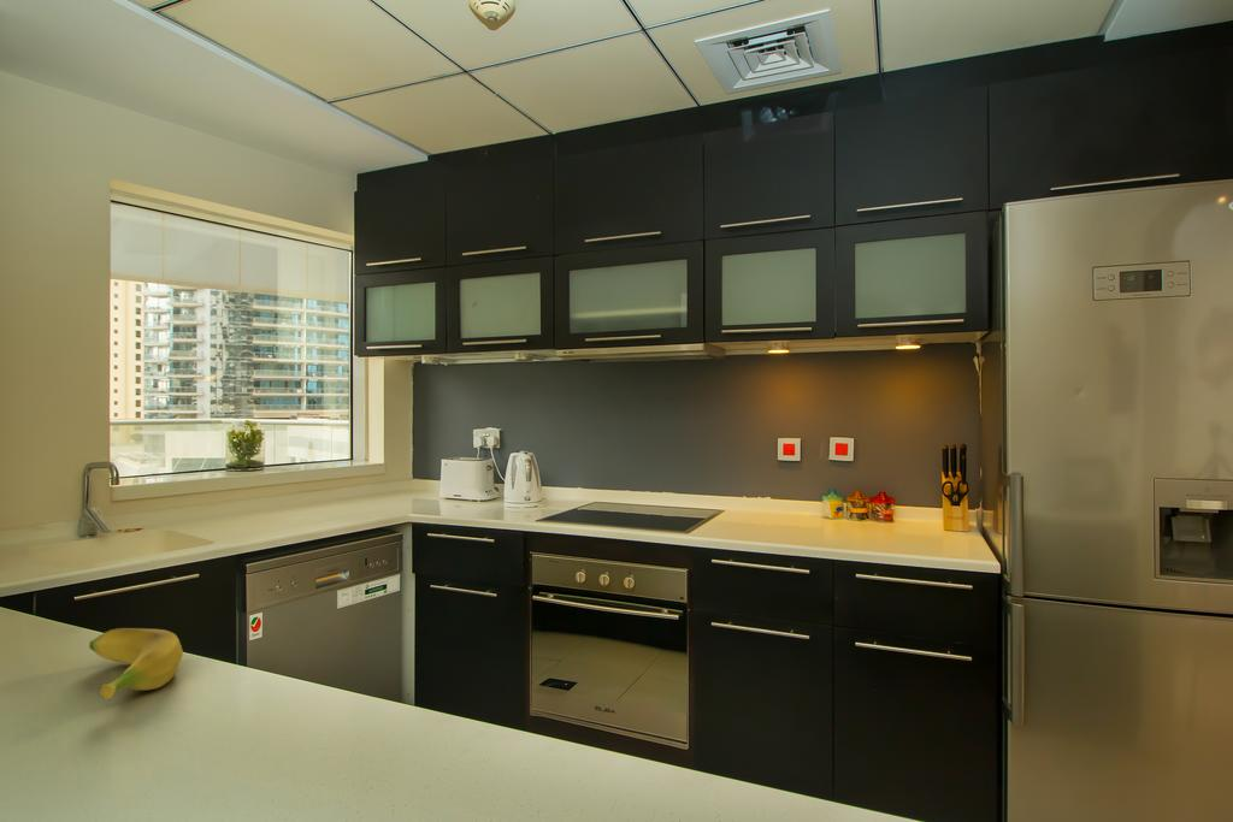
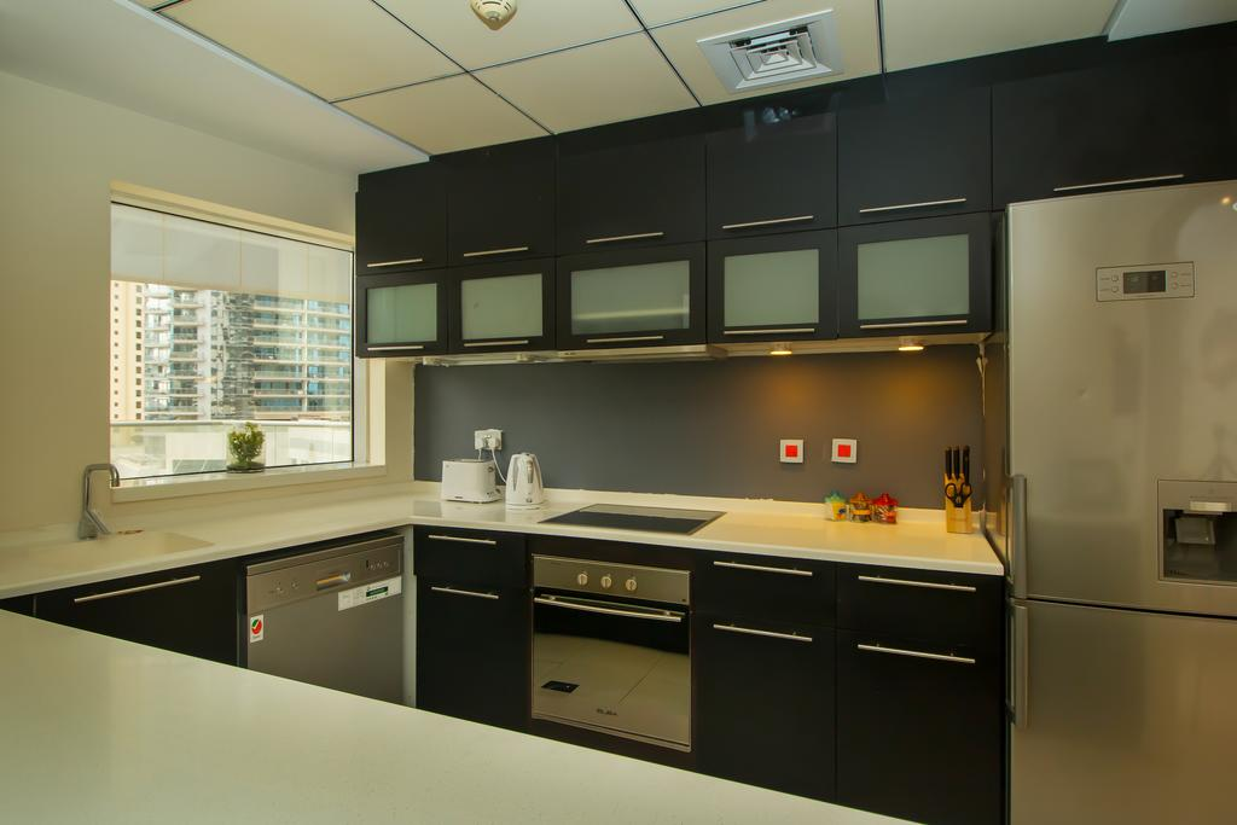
- banana (119, 661)
